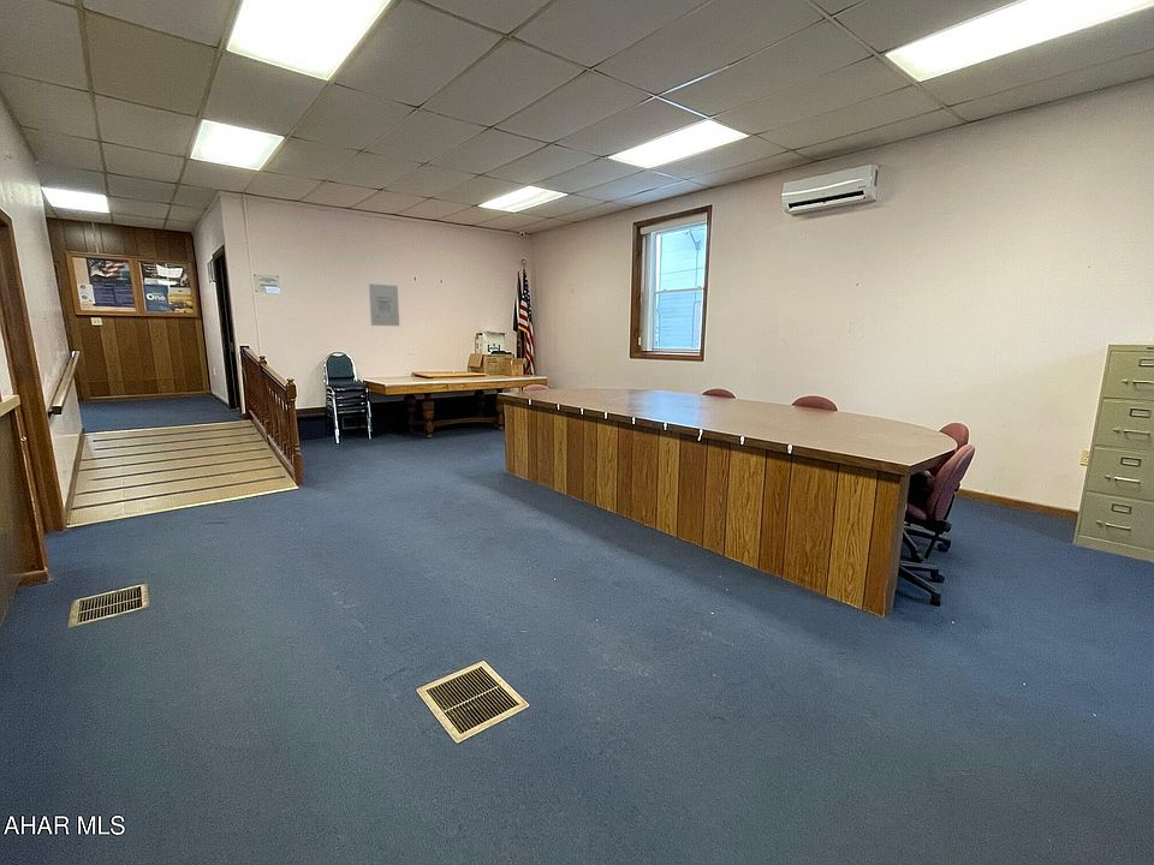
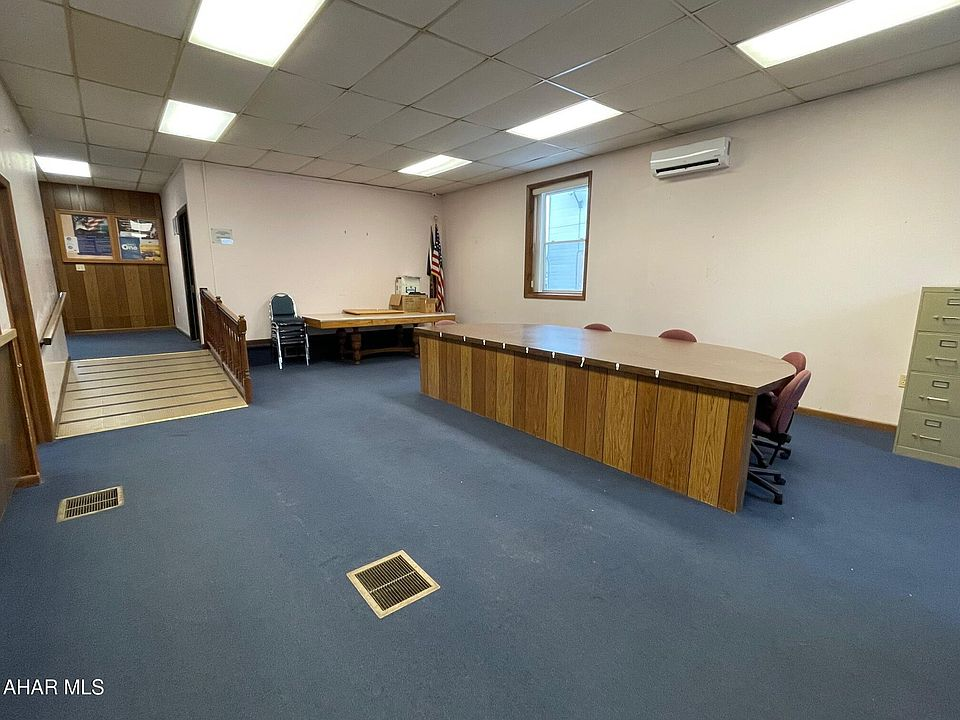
- wall art (383, 305)
